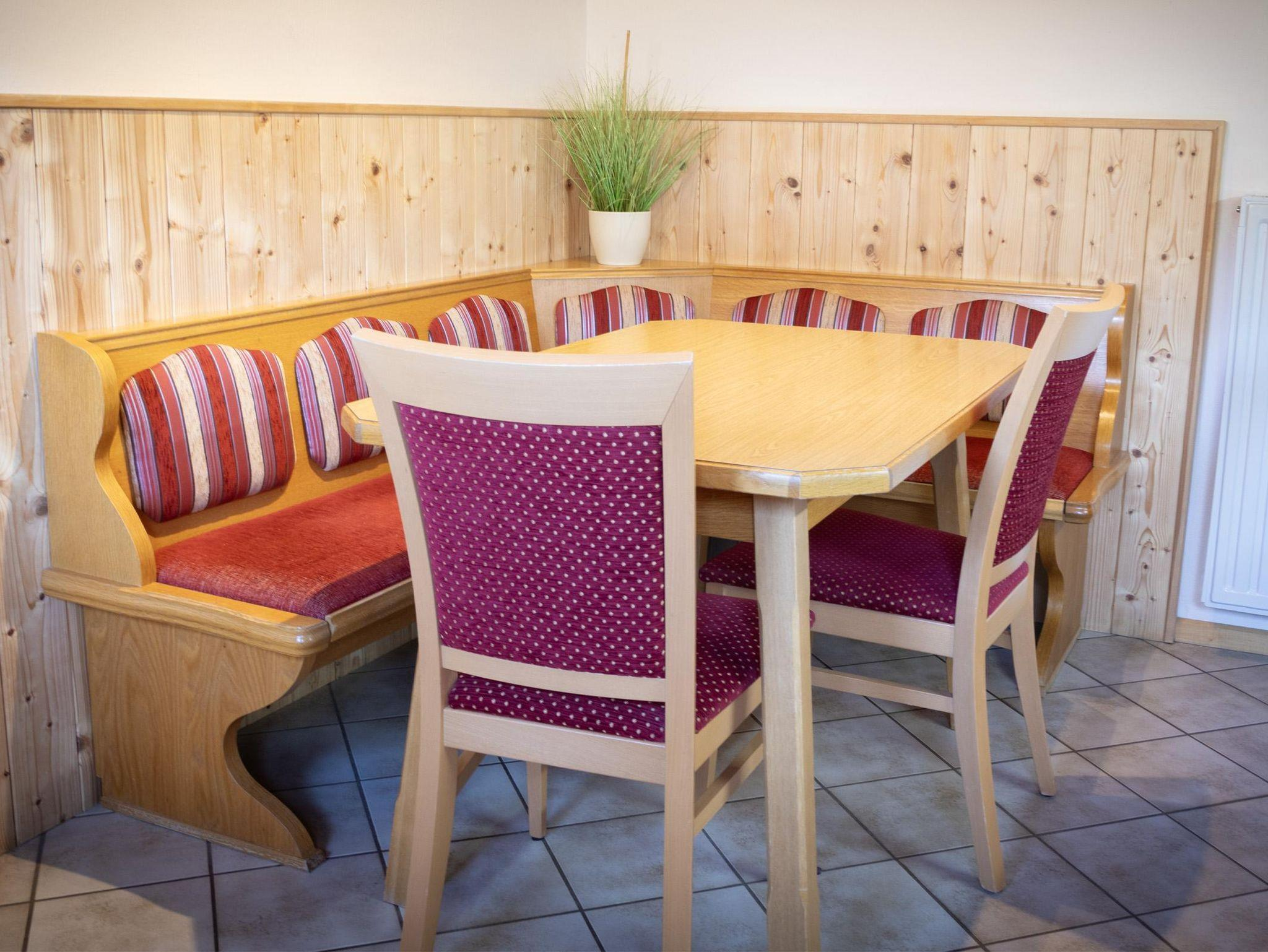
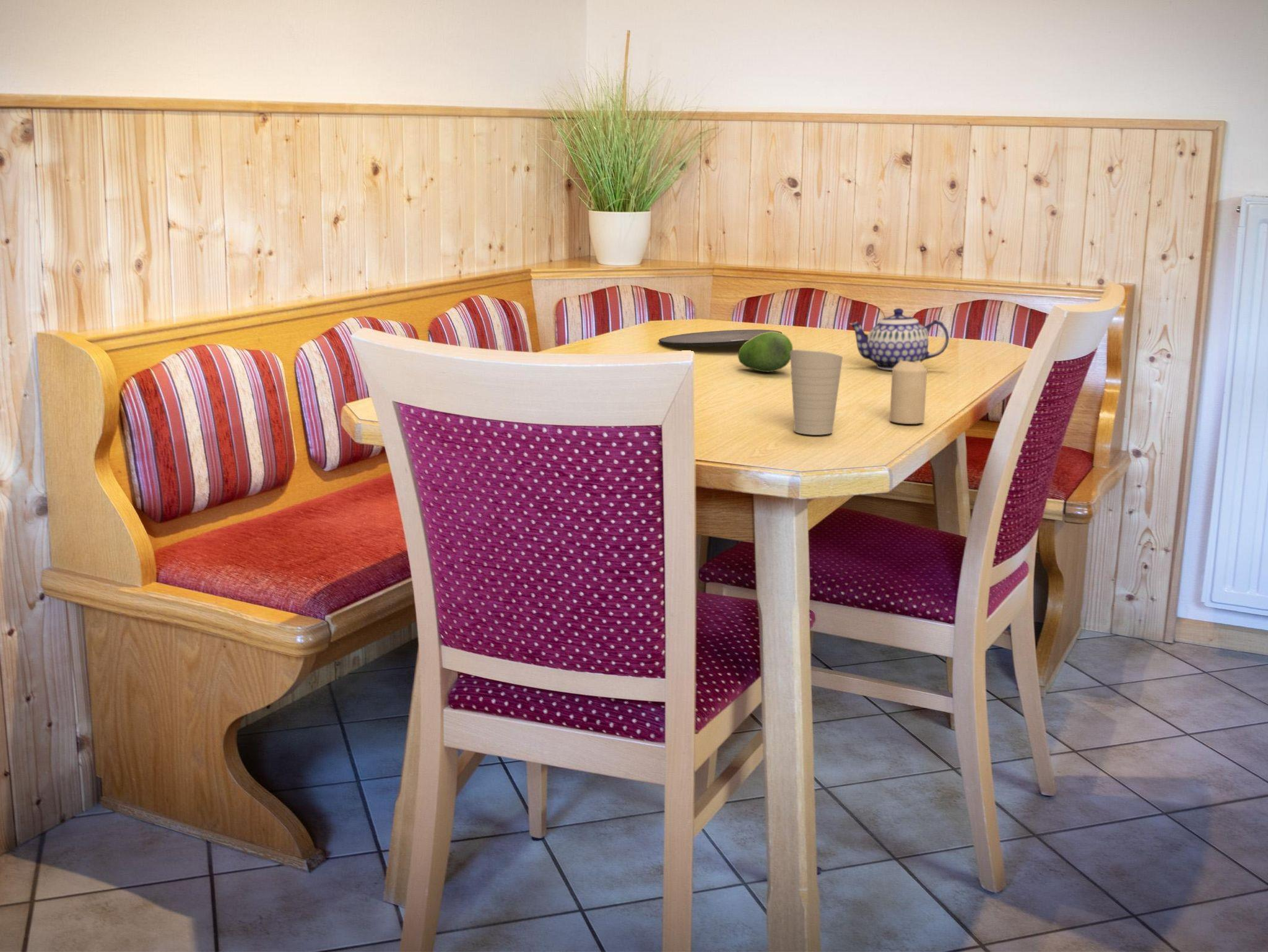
+ candle (908, 391)
+ cup (815, 390)
+ plate (720, 337)
+ teapot (898, 338)
+ fruit (765, 352)
